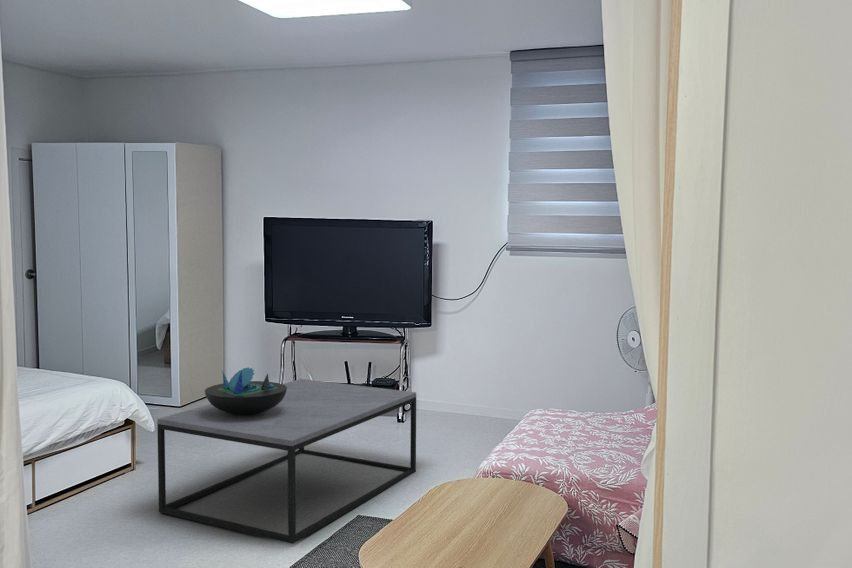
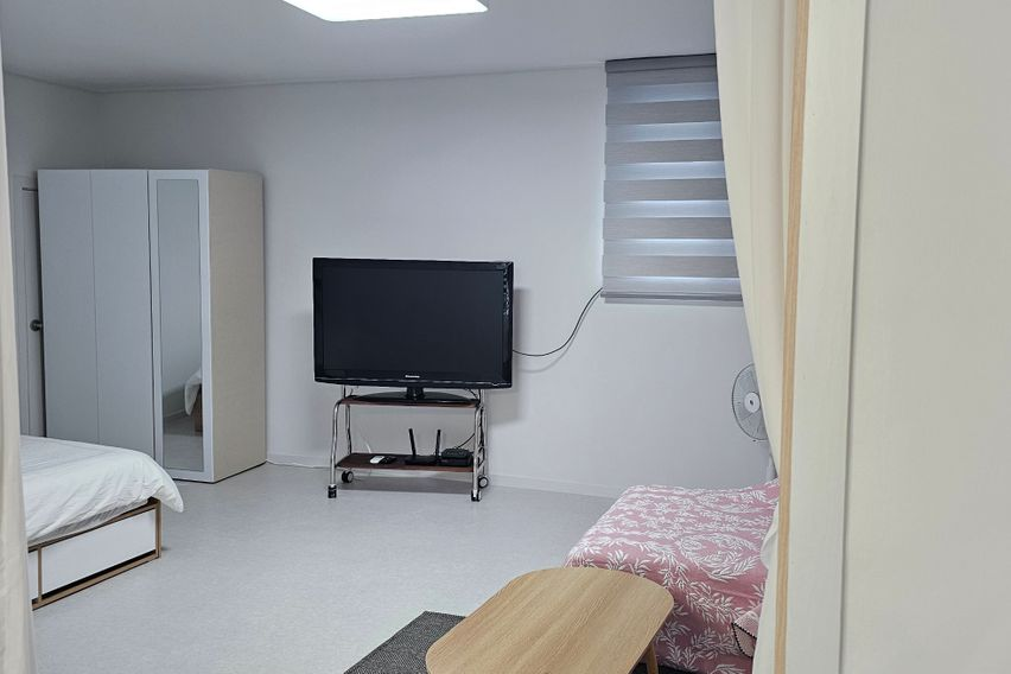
- coffee table (297, 447)
- decorative bowl (246, 388)
